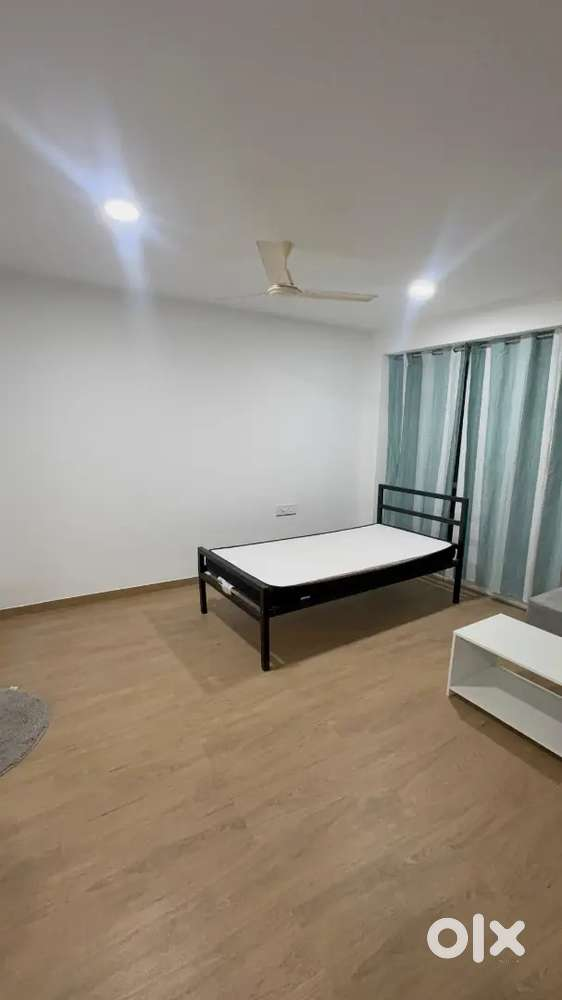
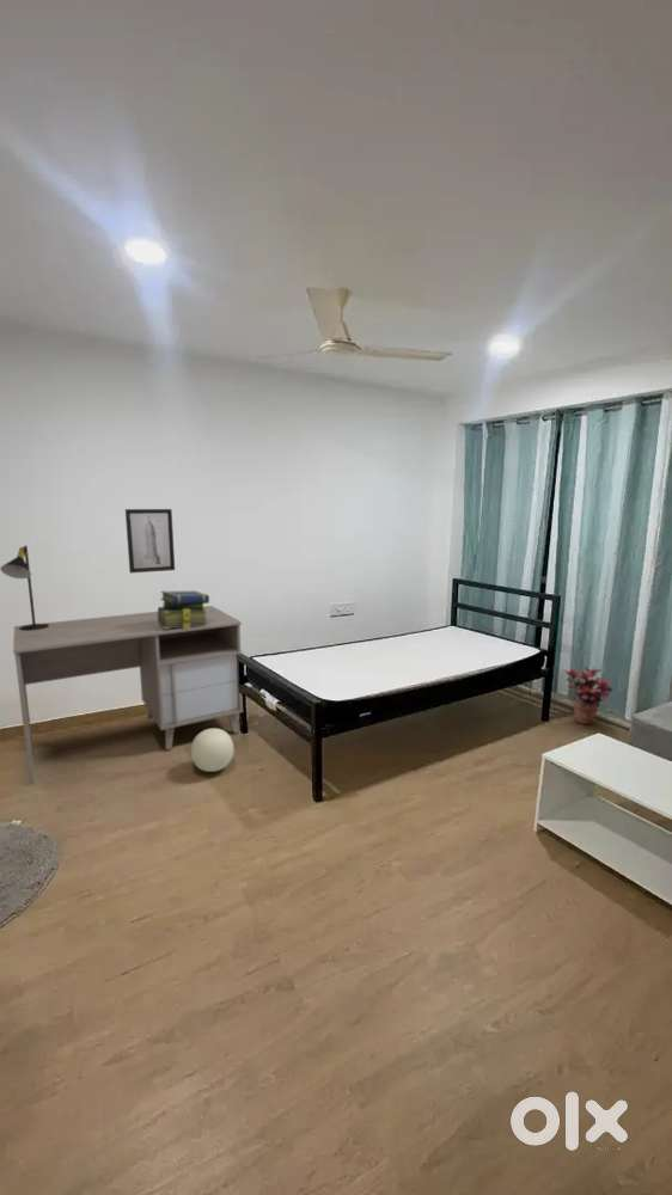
+ potted plant (588, 697)
+ ball (212, 749)
+ stack of books (183, 607)
+ desk (141, 681)
+ table lamp (29, 587)
+ wall art (151, 540)
